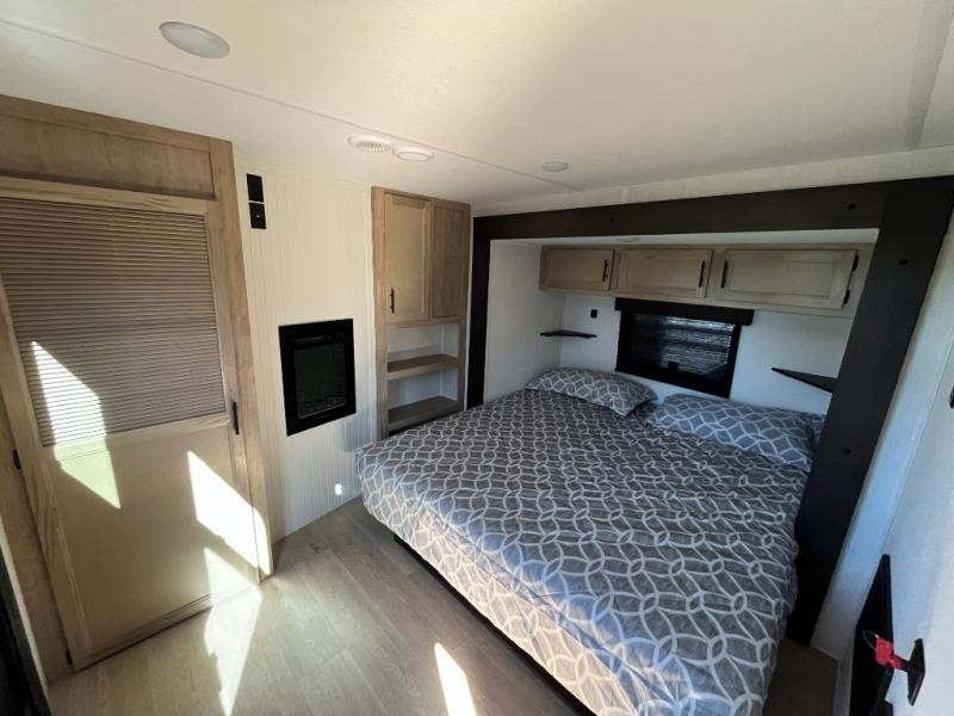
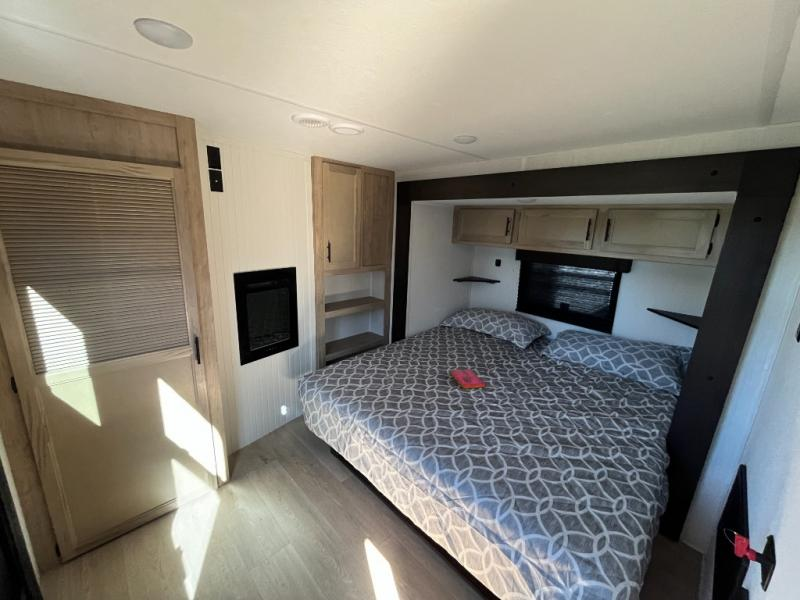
+ hardback book (467, 378)
